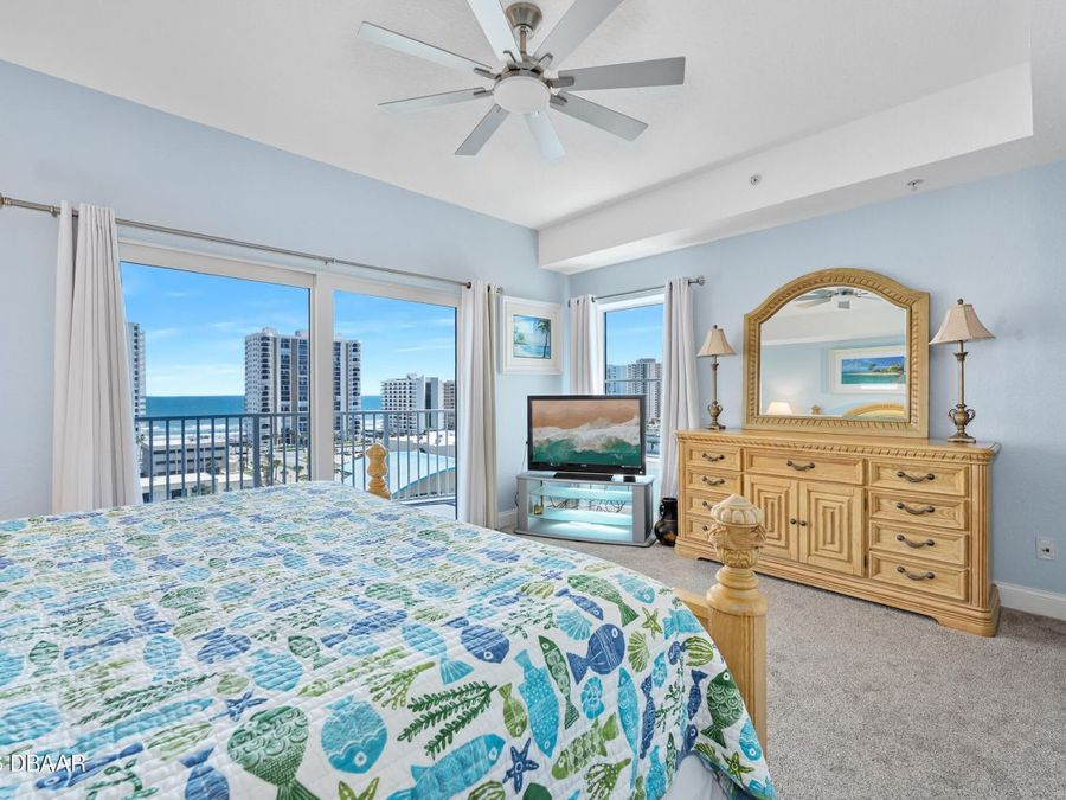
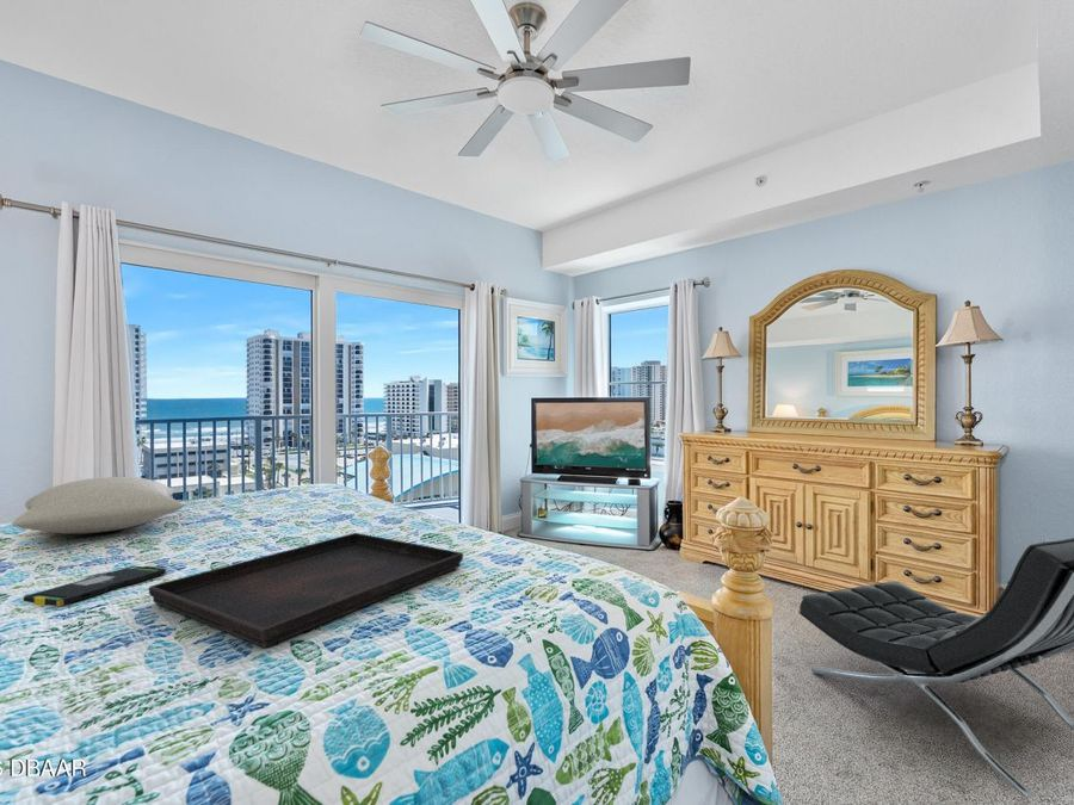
+ serving tray (321, 575)
+ tablet (97, 583)
+ lounge chair (958, 615)
+ pillow (104, 504)
